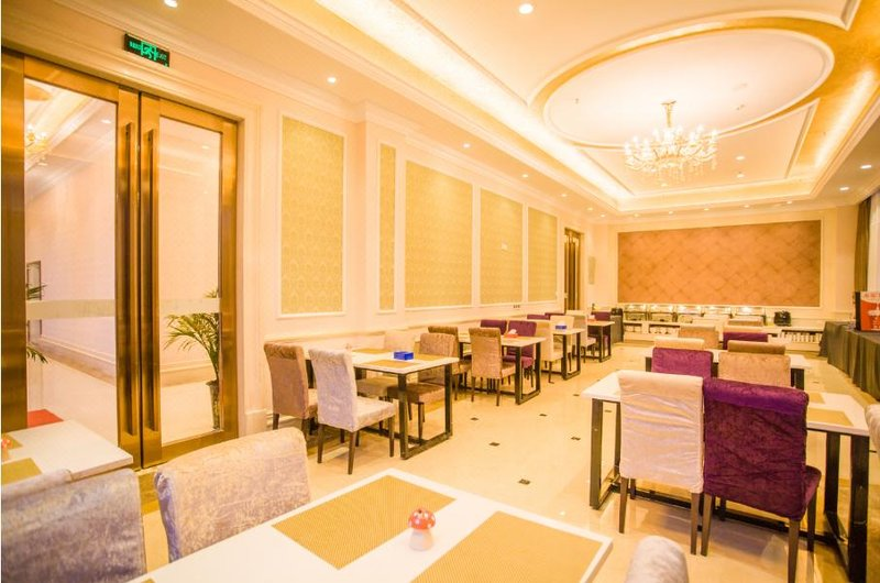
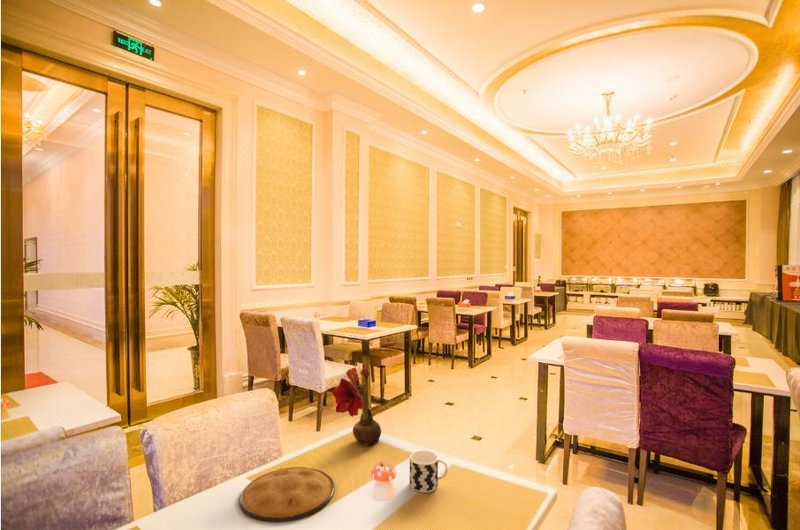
+ plate (288, 484)
+ flower (357, 406)
+ cup (428, 471)
